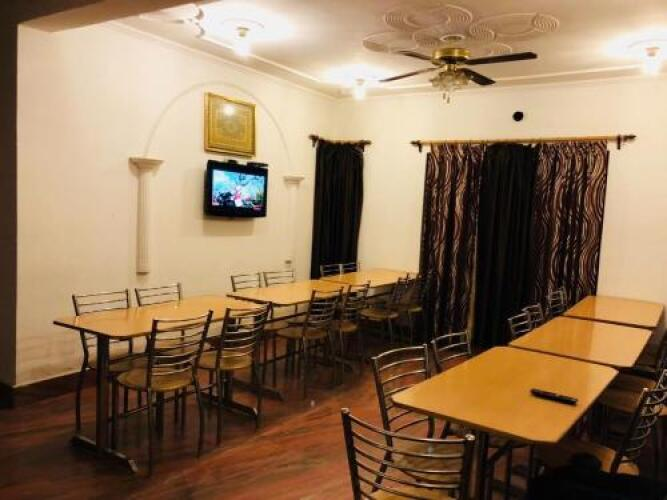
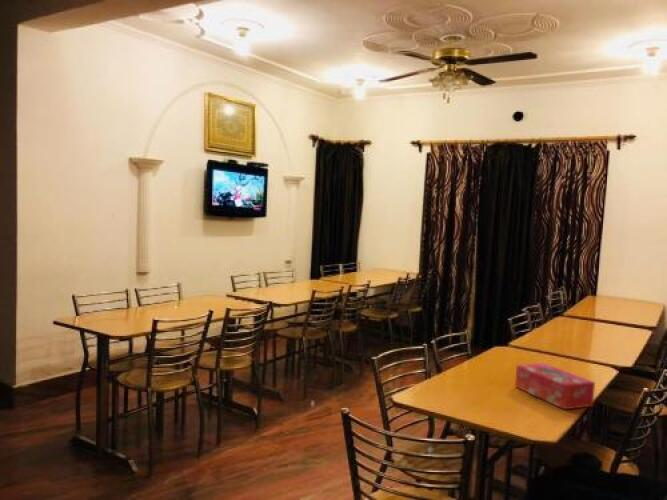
+ tissue box (553, 384)
